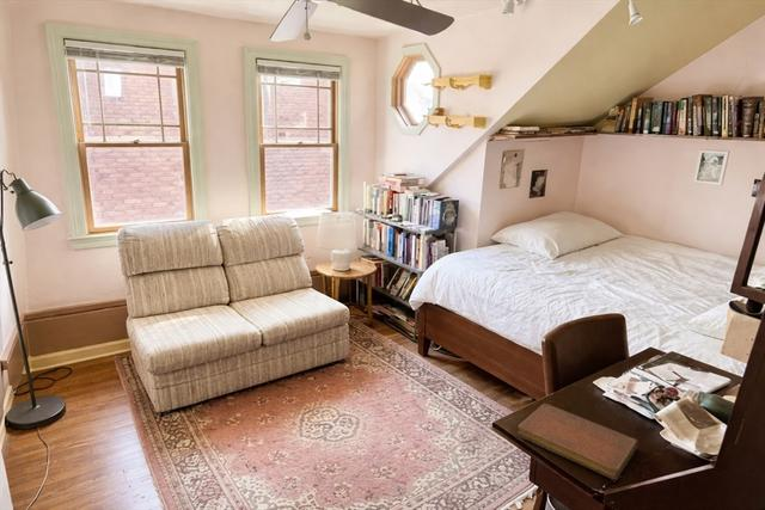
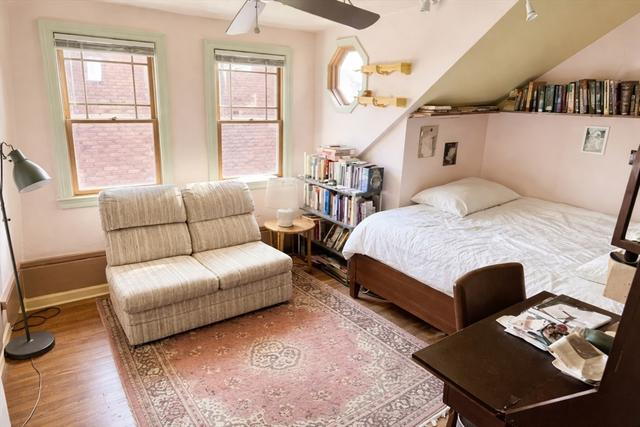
- notebook (576, 436)
